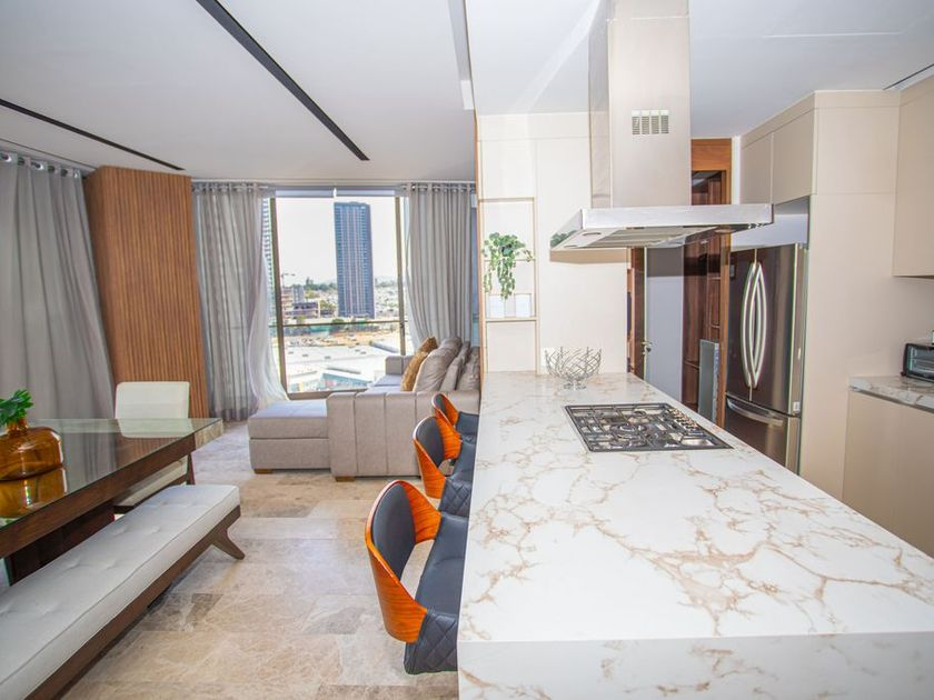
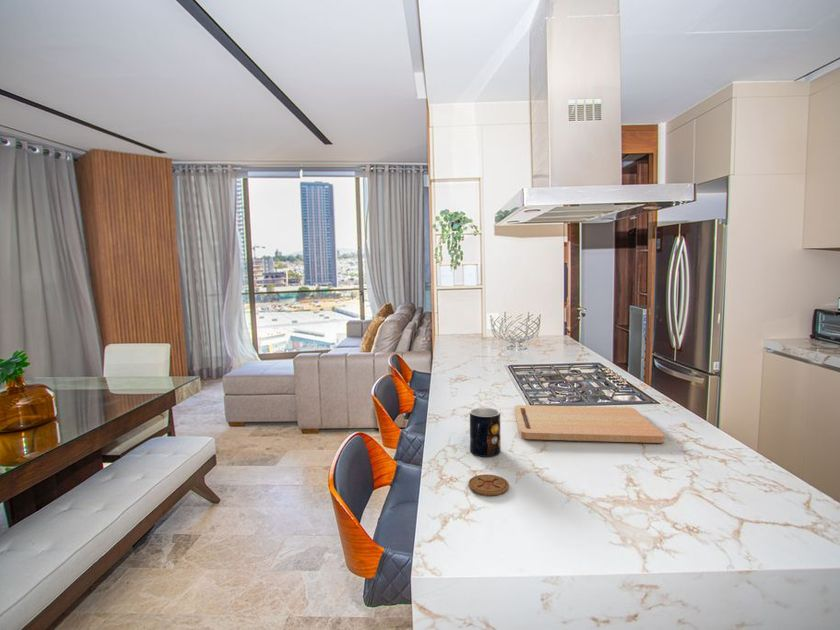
+ mug (485, 433)
+ coaster (488, 484)
+ cutting board (581, 421)
